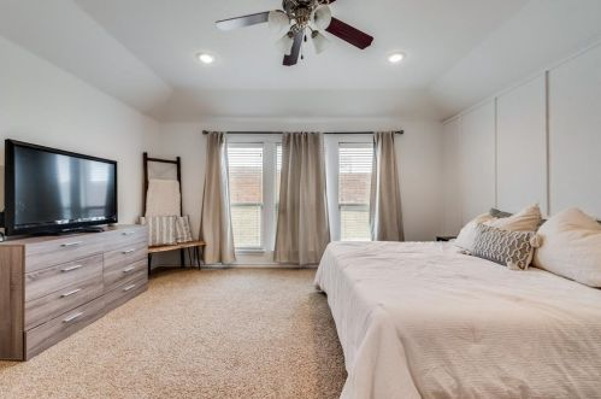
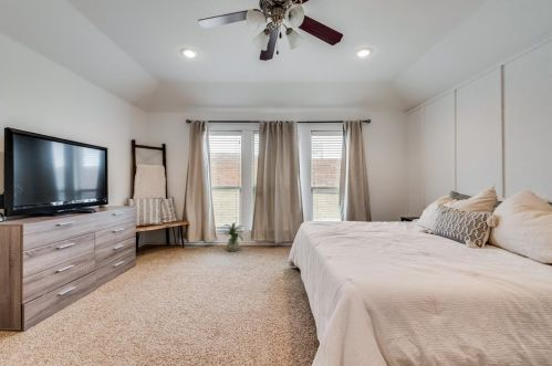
+ house plant (233, 234)
